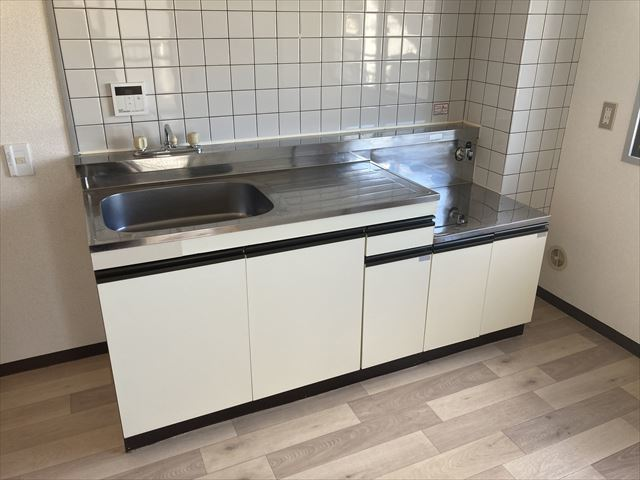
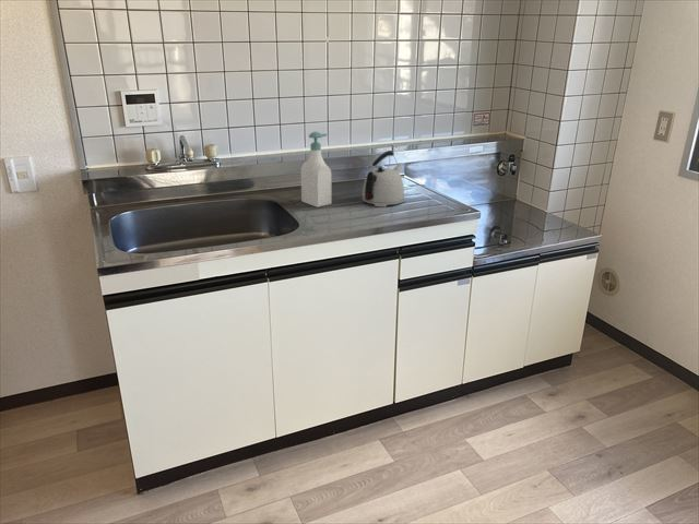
+ soap bottle (318, 167)
+ kettle (384, 176)
